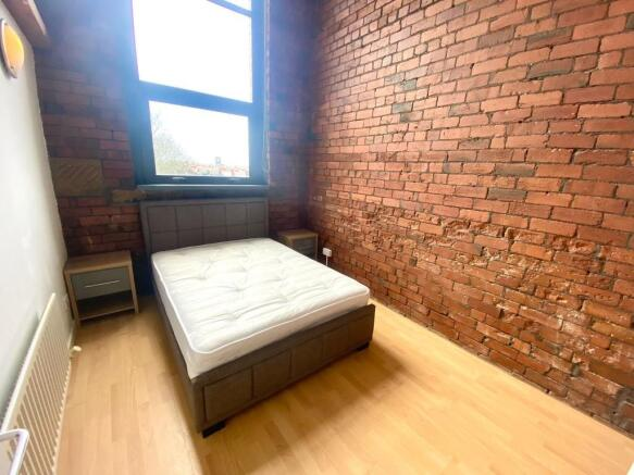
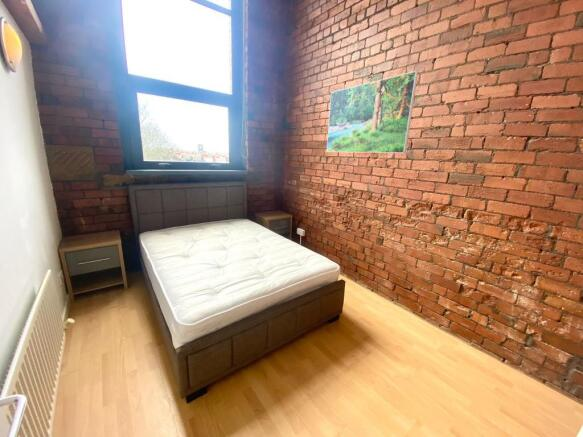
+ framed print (363, 119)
